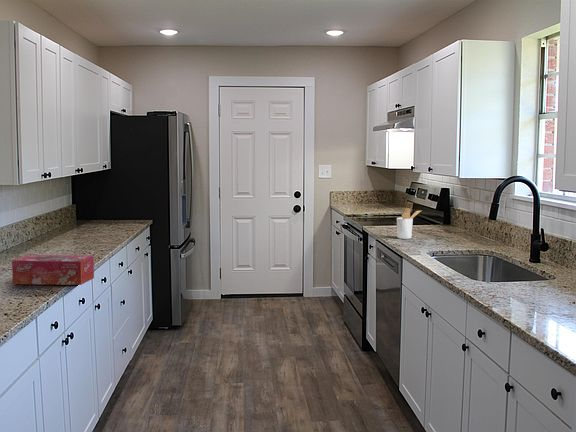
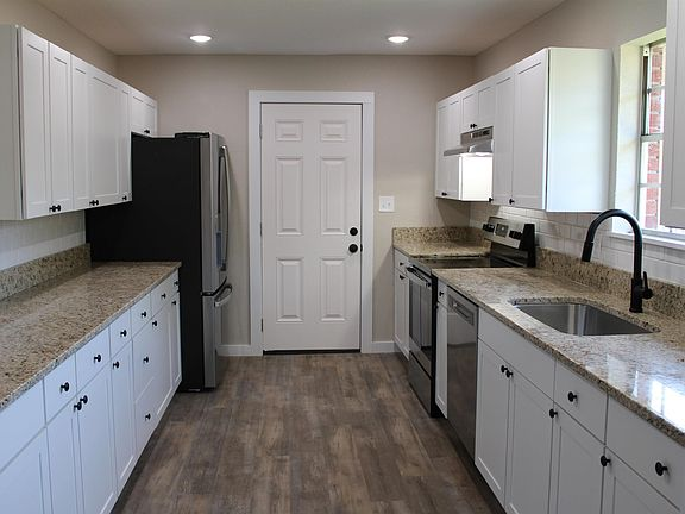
- utensil holder (408, 223)
- tissue box (54, 269)
